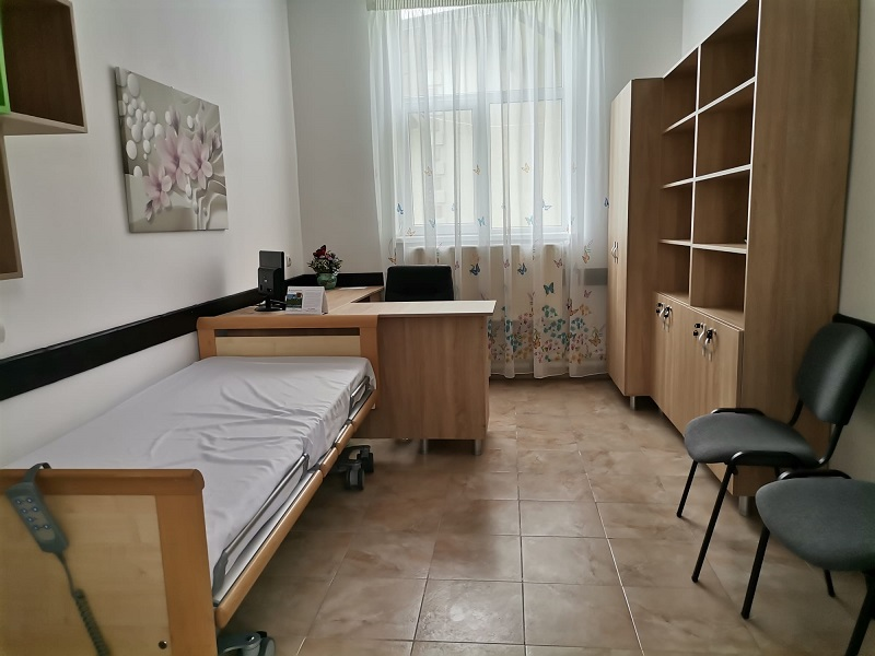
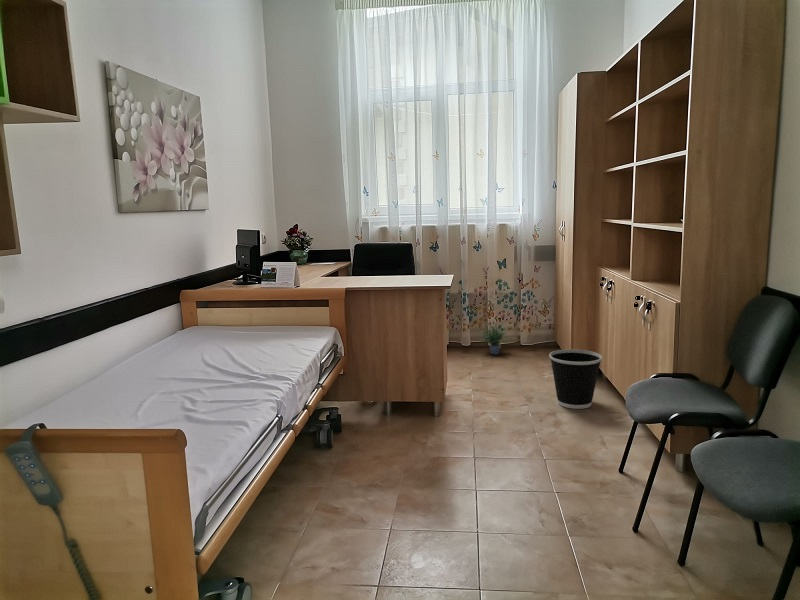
+ wastebasket (574, 379)
+ potted plant (494, 334)
